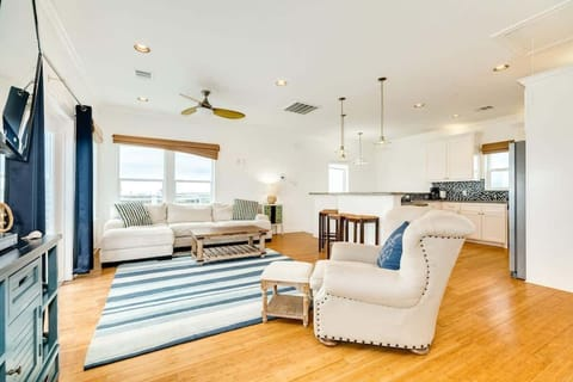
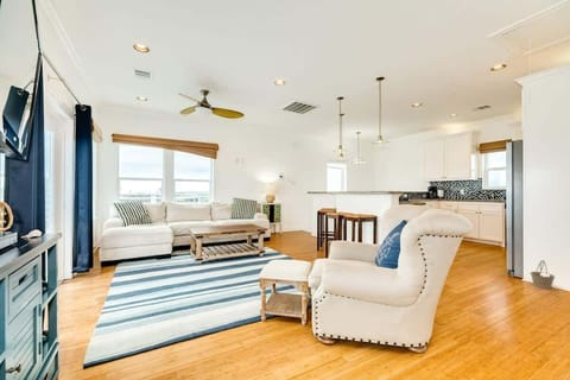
+ basket (540, 272)
